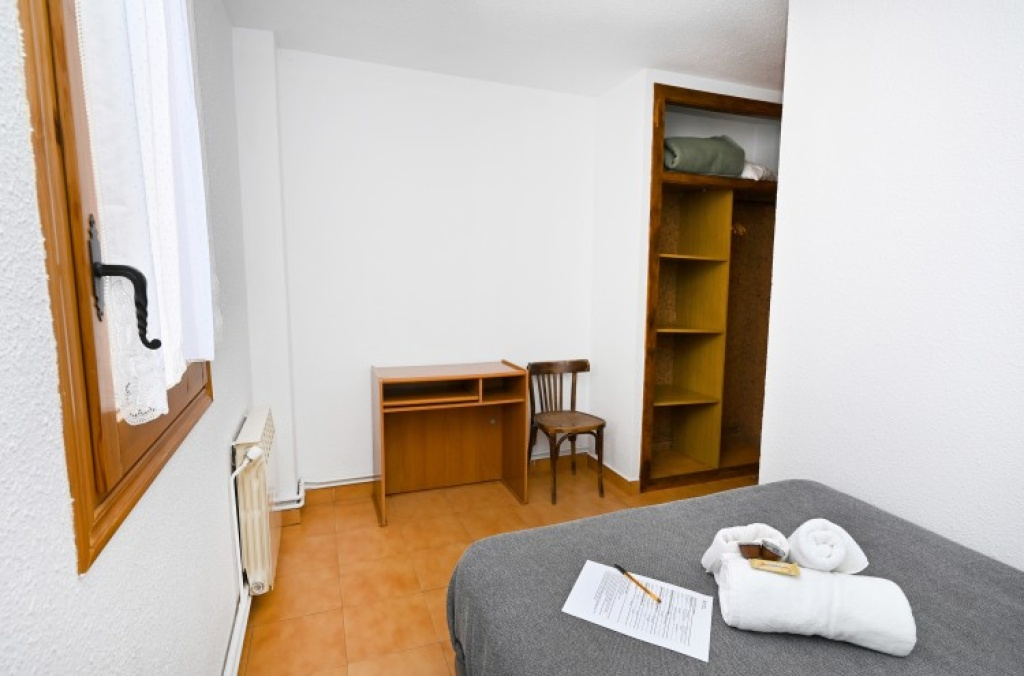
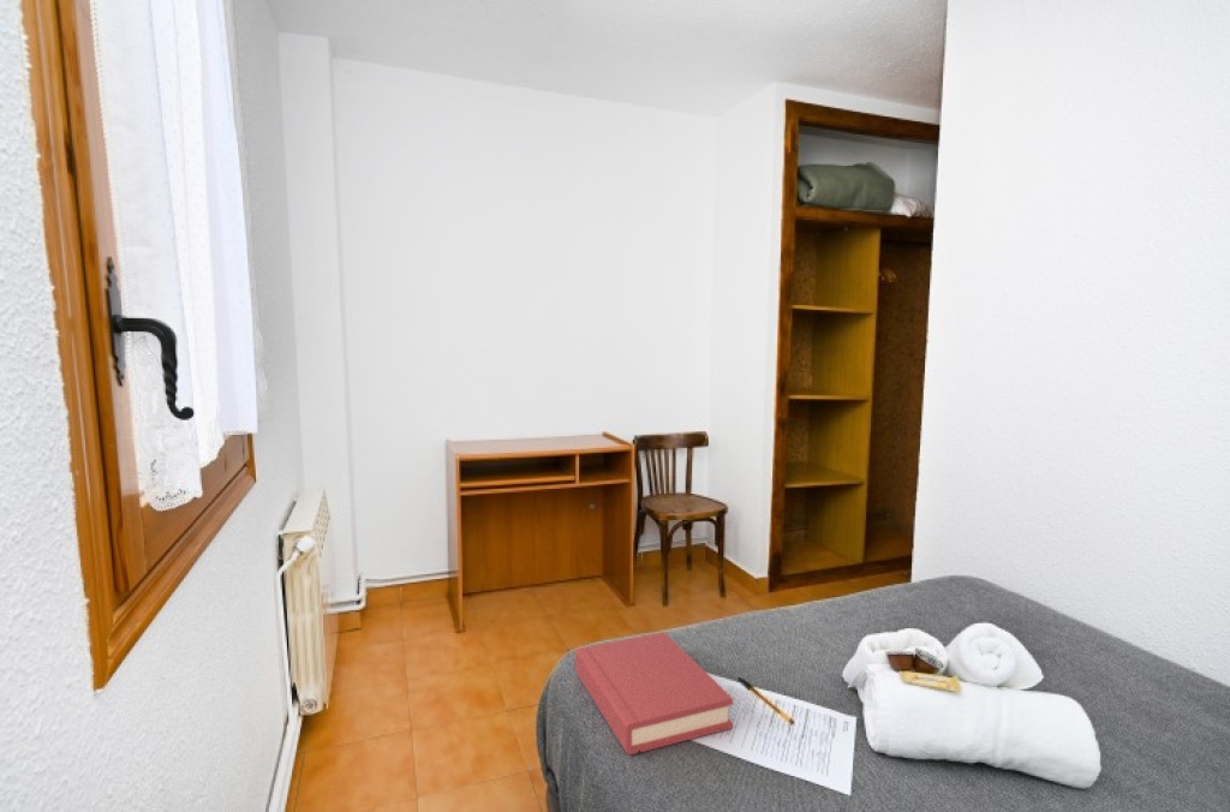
+ hardback book (647, 685)
